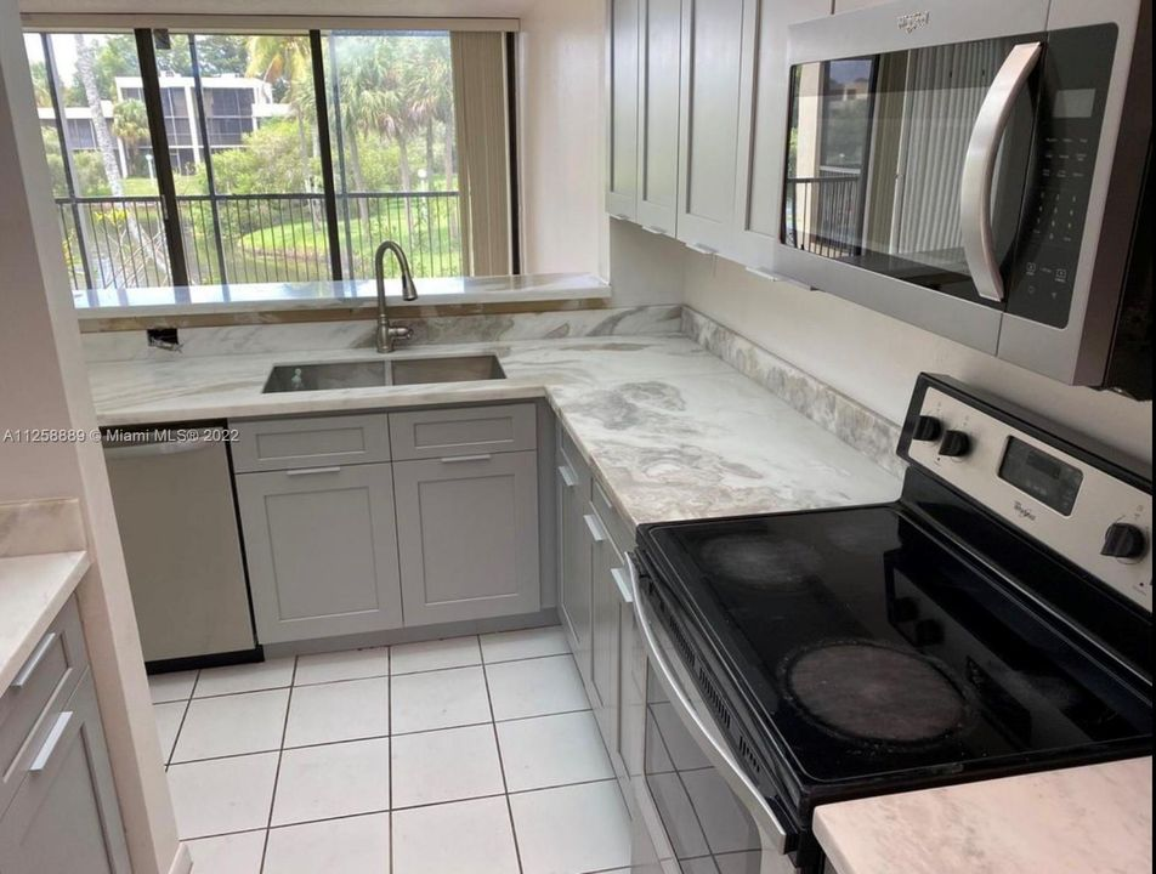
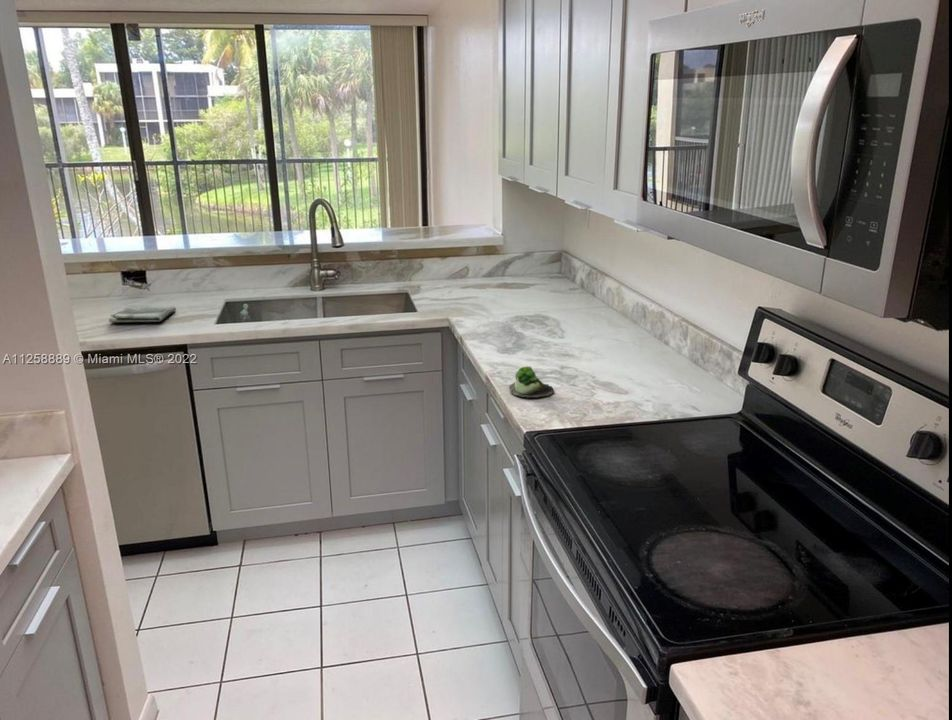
+ dish towel (142, 312)
+ succulent plant (531, 379)
